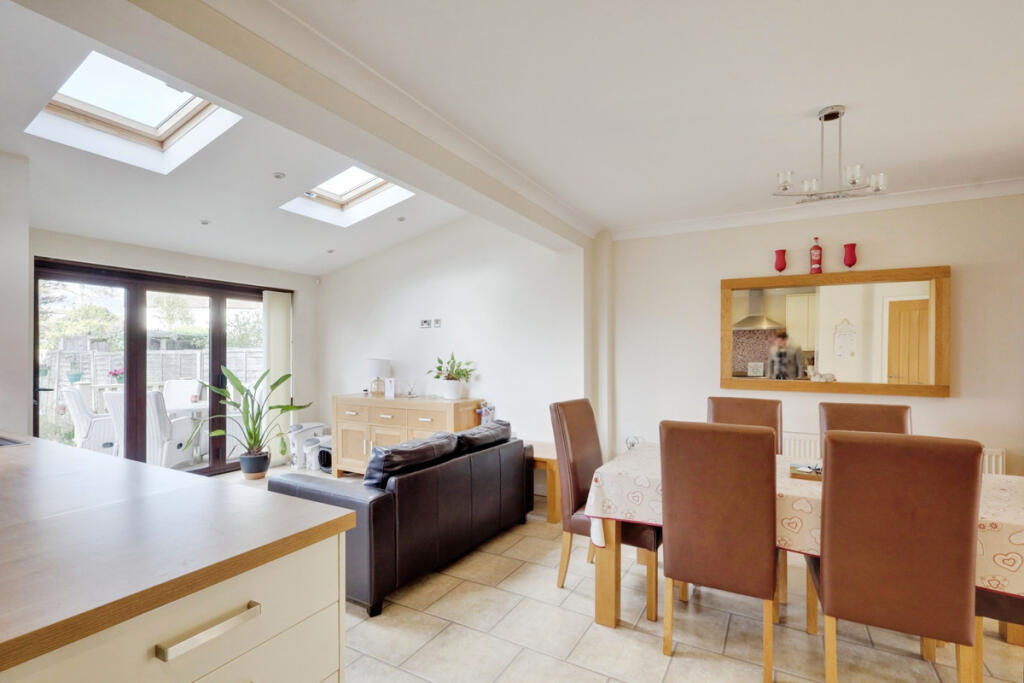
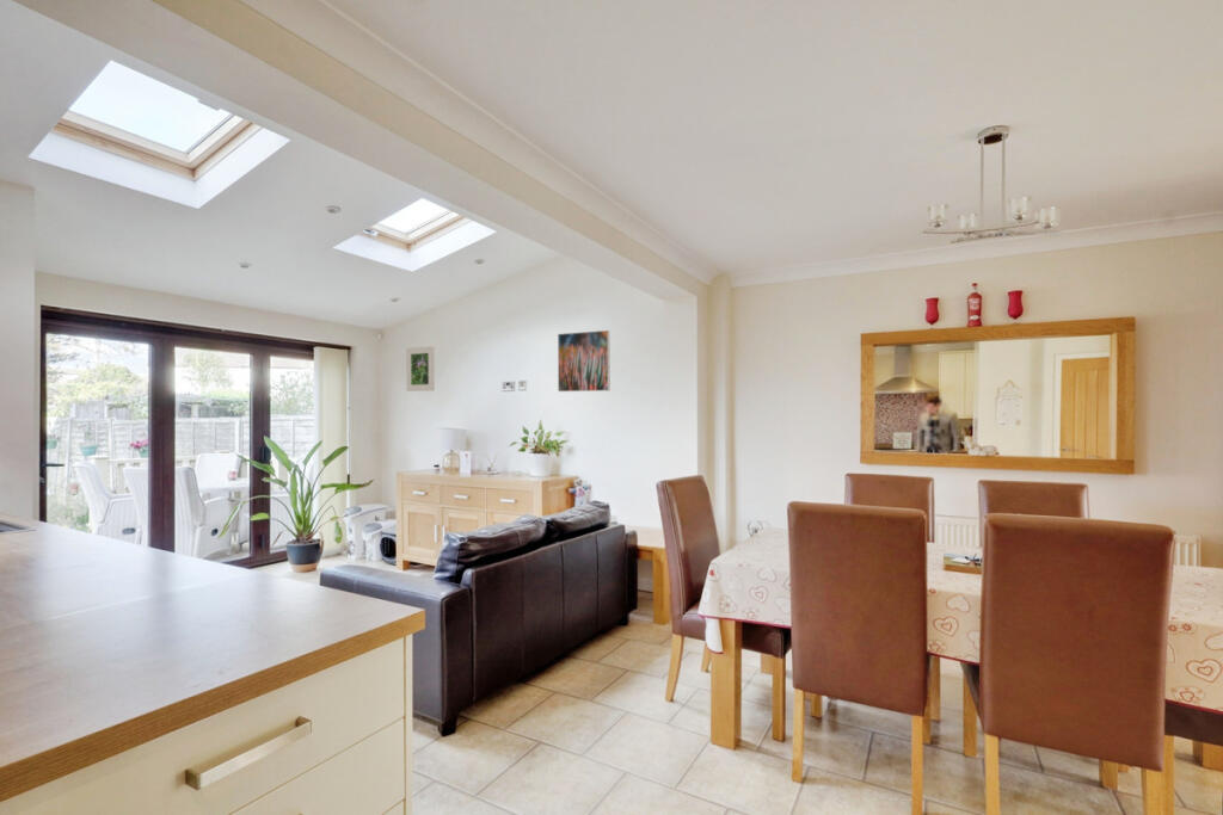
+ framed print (419, 369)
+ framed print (583, 362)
